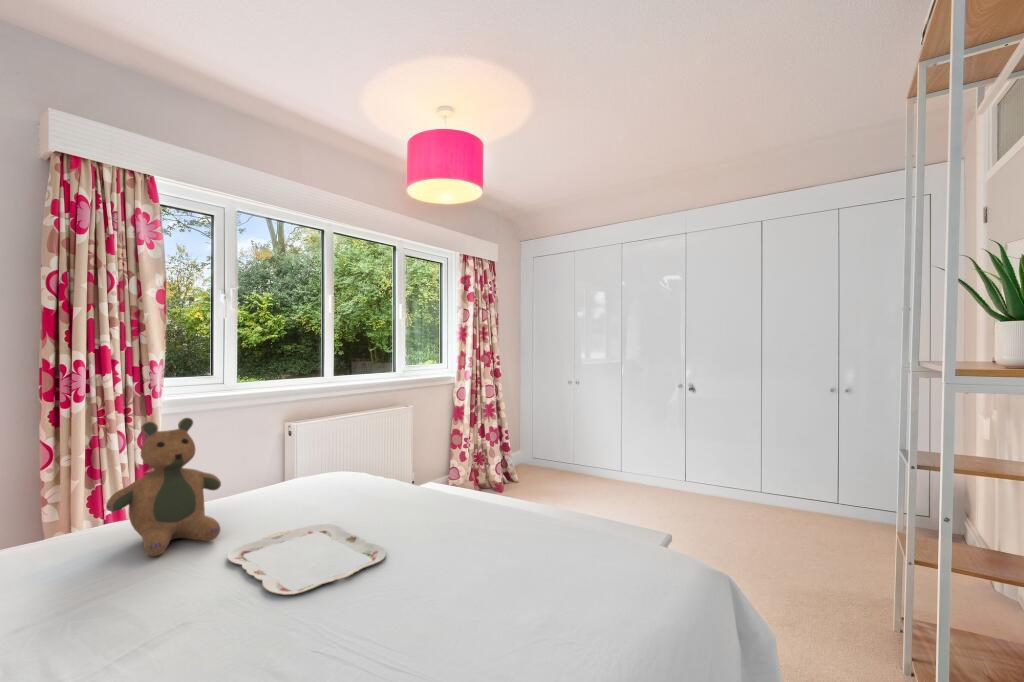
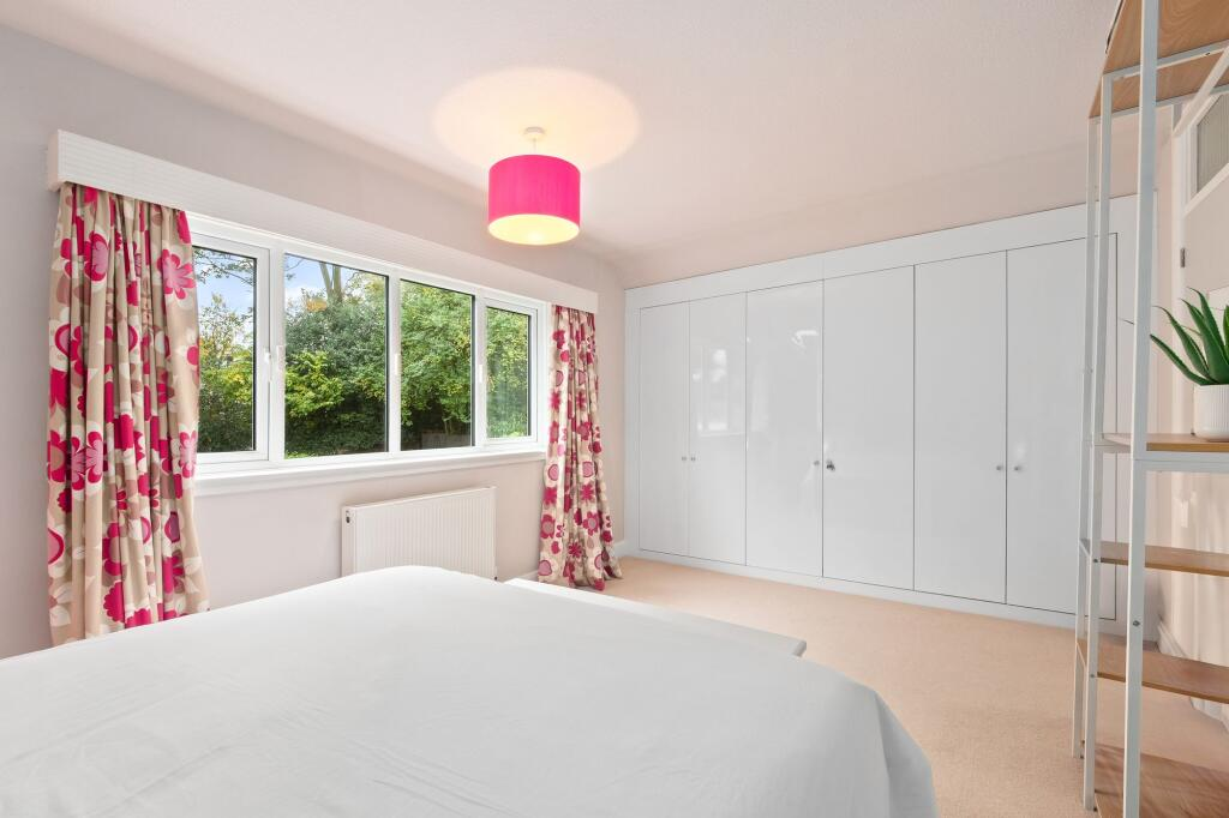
- teddy bear (173, 480)
- serving tray (301, 536)
